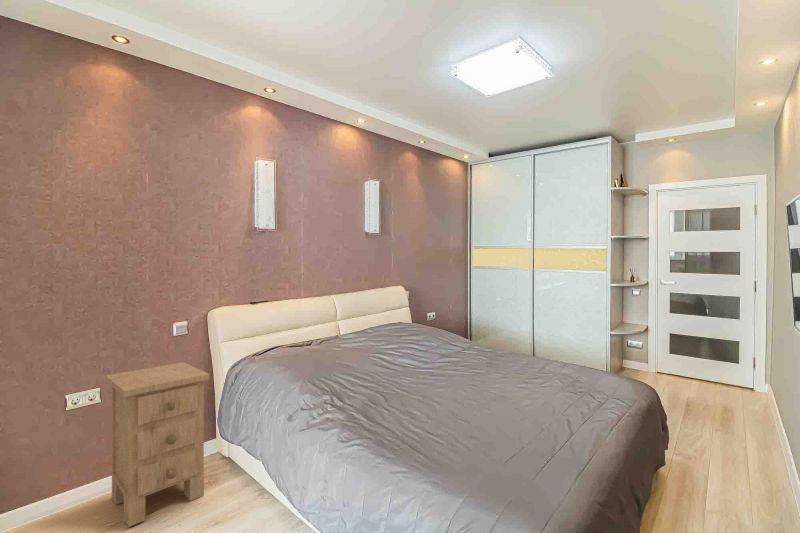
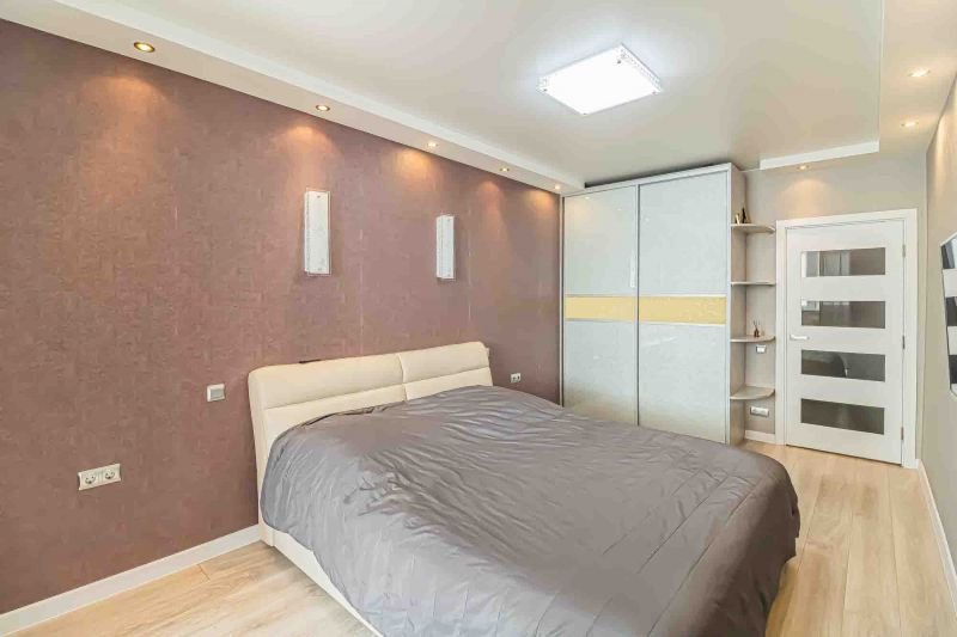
- nightstand (159, 437)
